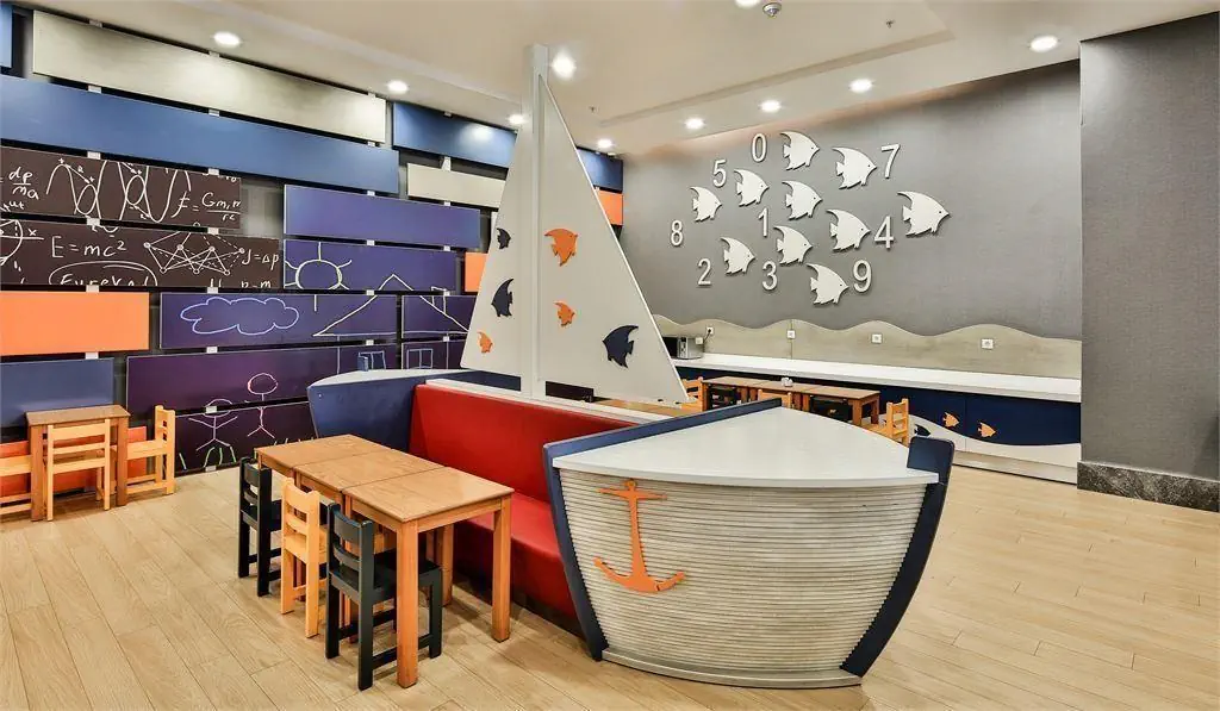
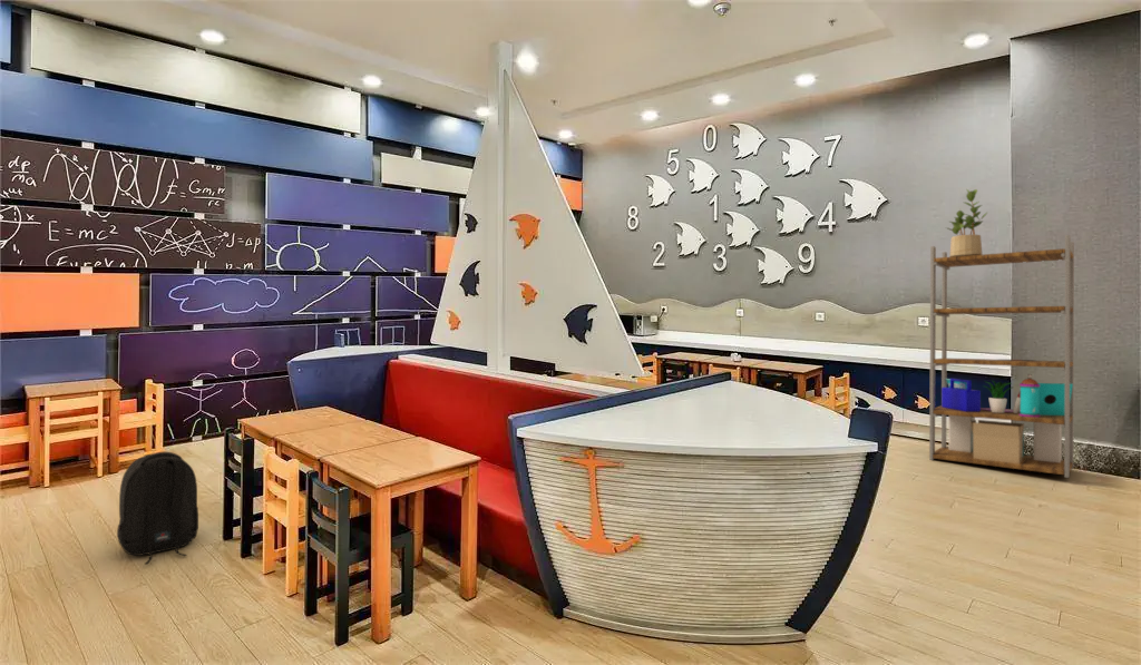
+ potted plant (962, 223)
+ backpack (158, 500)
+ shelving unit (1001, 360)
